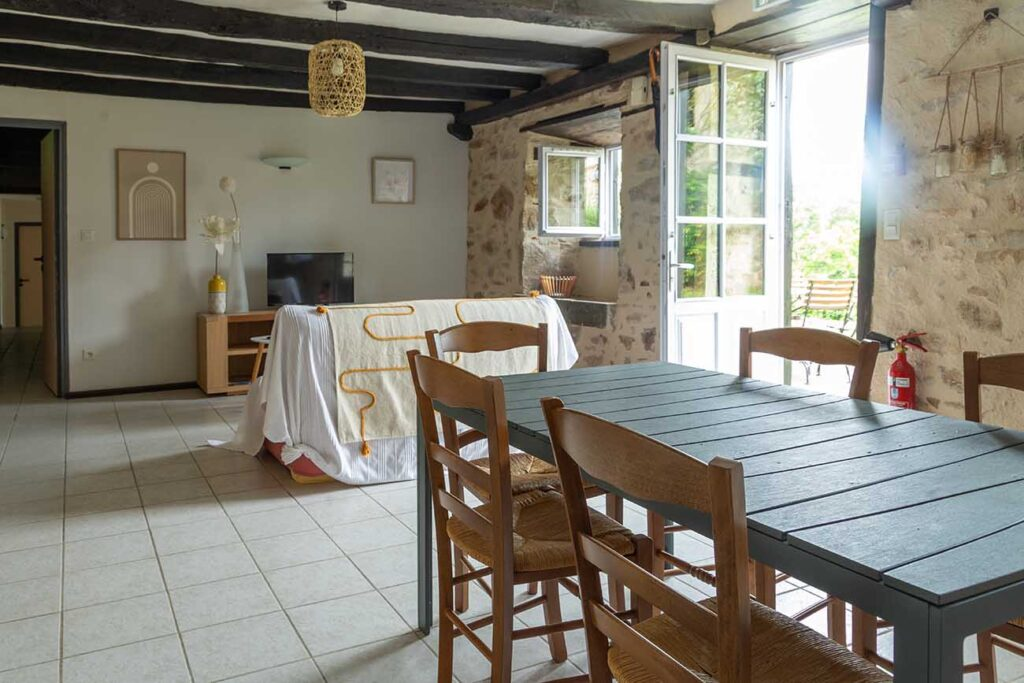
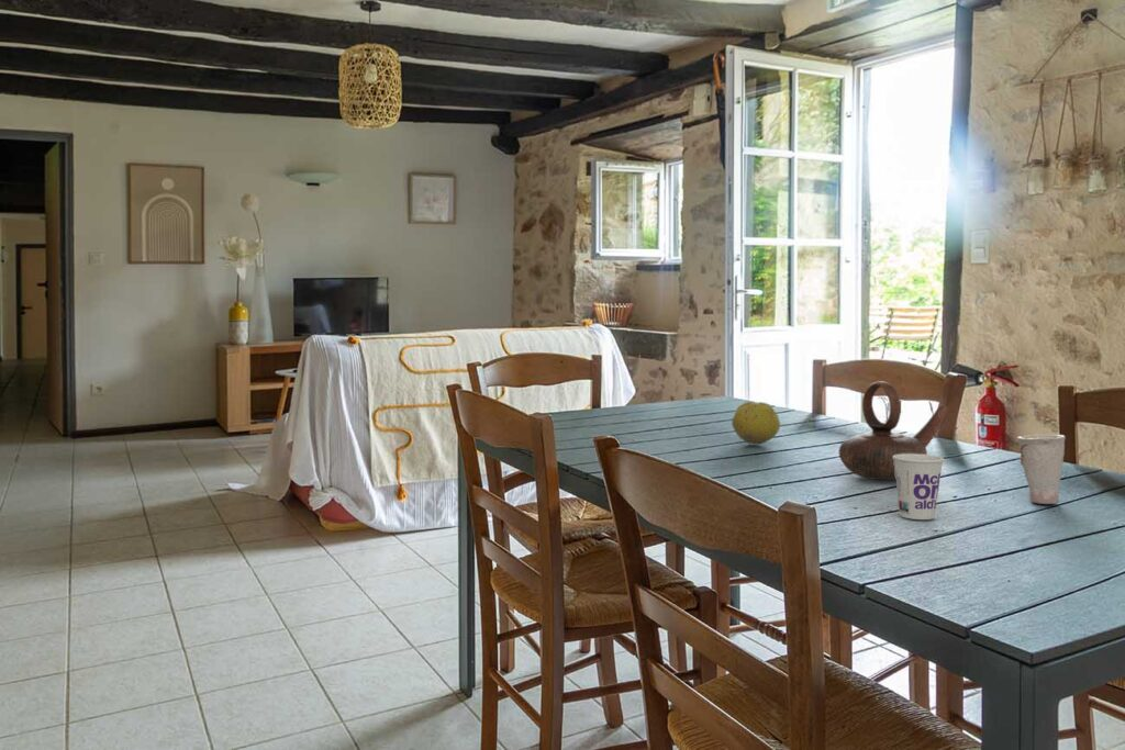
+ teapot (894, 427)
+ fruit (755, 423)
+ cup (1039, 468)
+ cup (917, 486)
